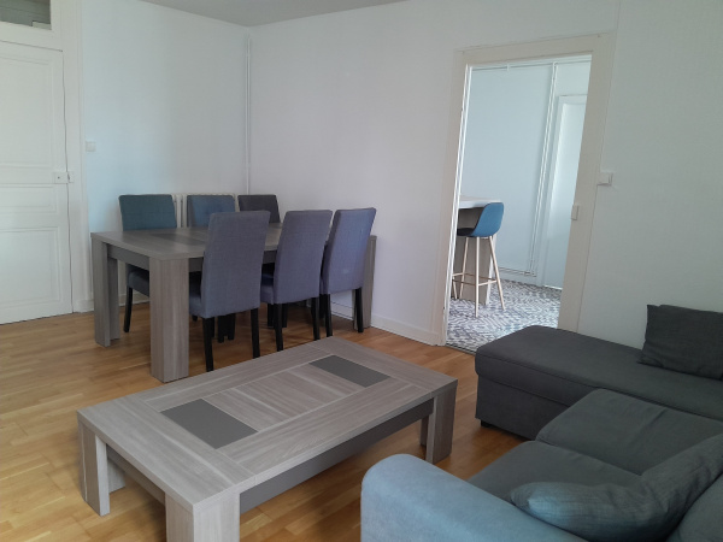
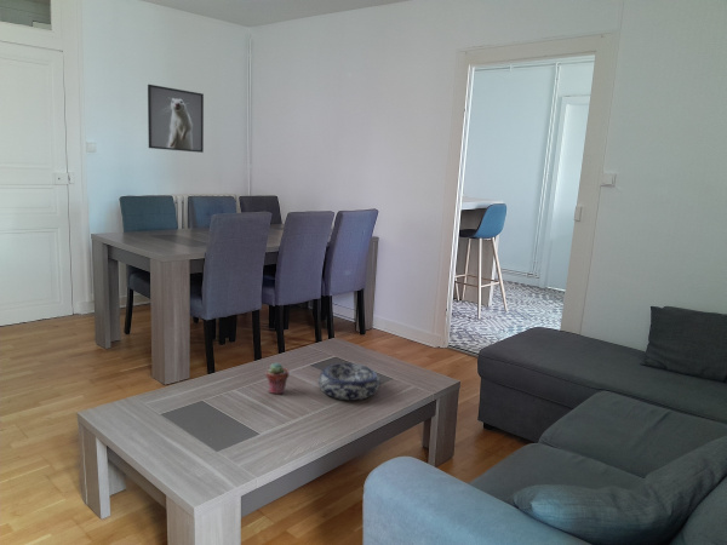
+ potted succulent (276, 377)
+ decorative bowl (348, 380)
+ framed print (176, 120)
